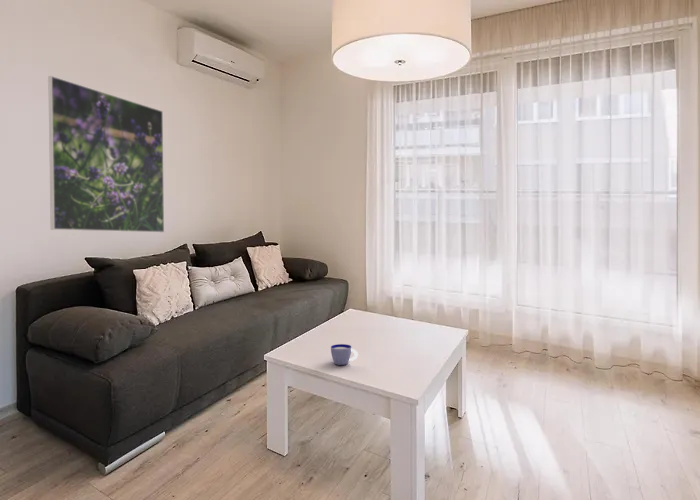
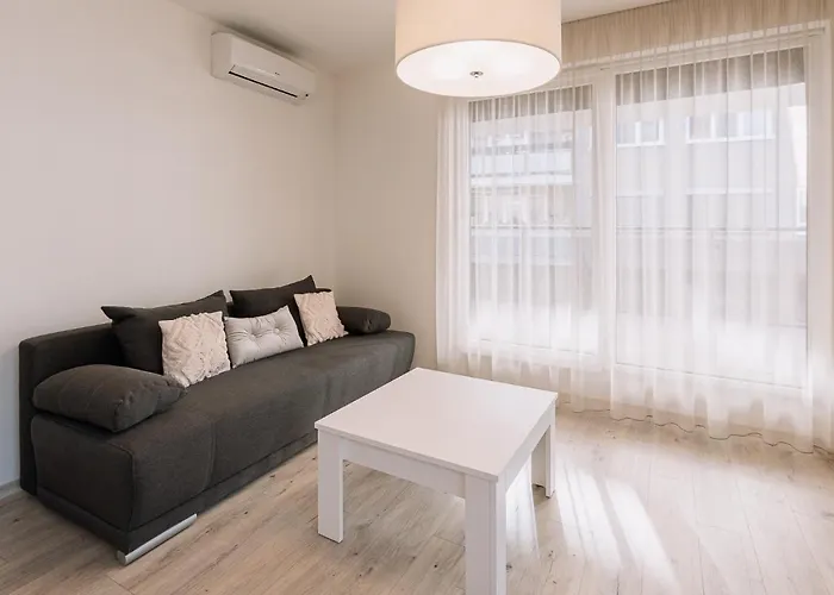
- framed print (113, 163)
- cup (344, 354)
